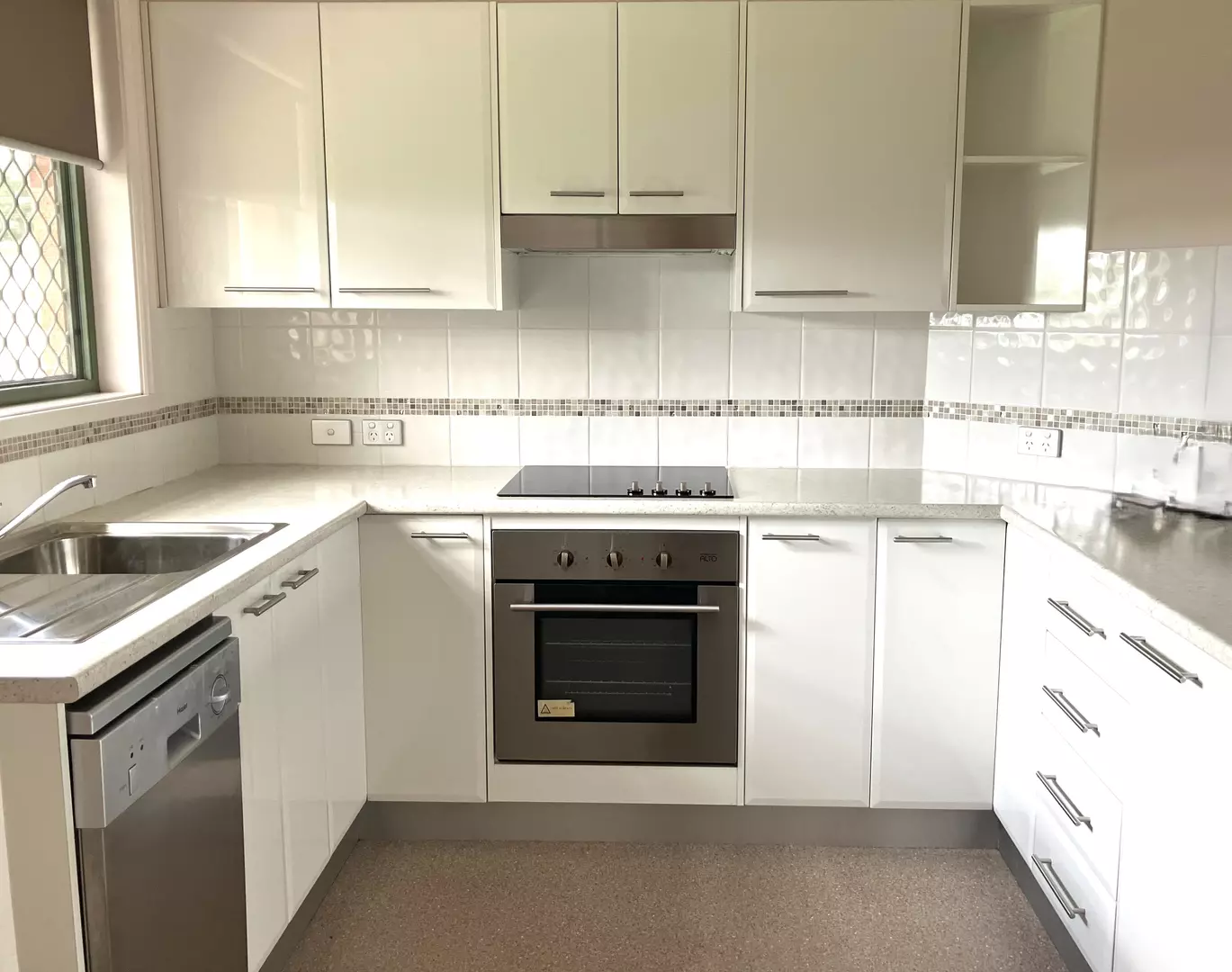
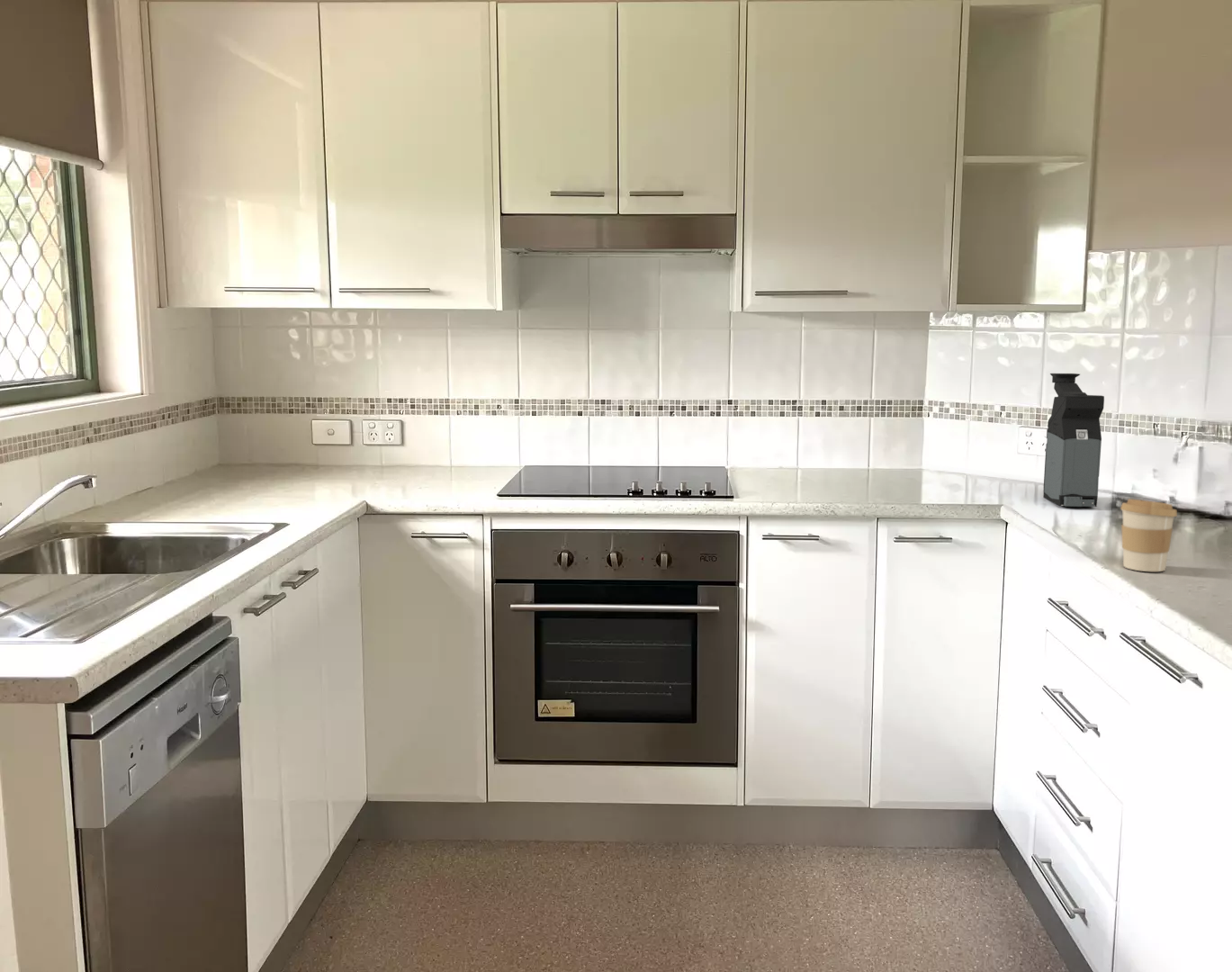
+ coffee cup (1147, 533)
+ coffee maker (1071, 438)
